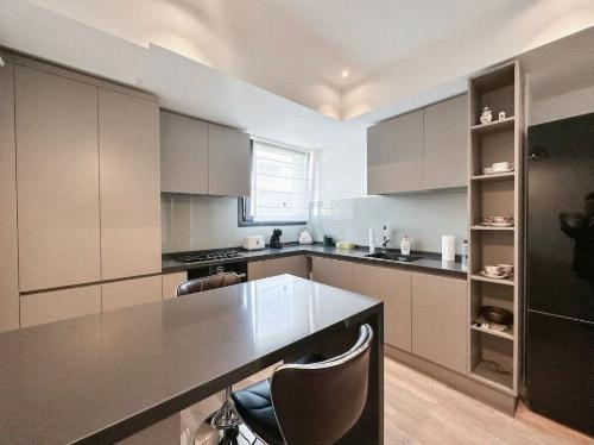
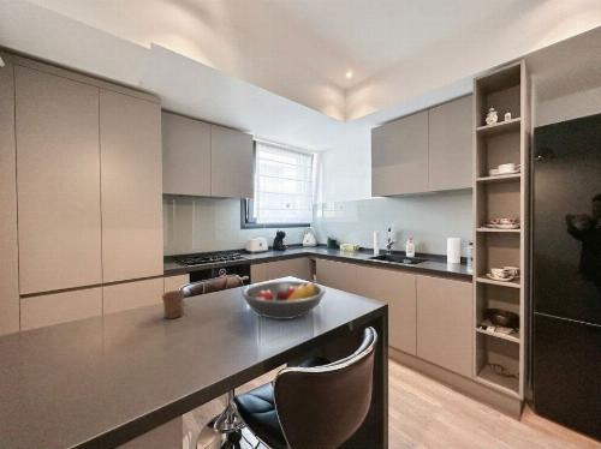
+ fruit bowl (284, 298)
+ mug (173, 303)
